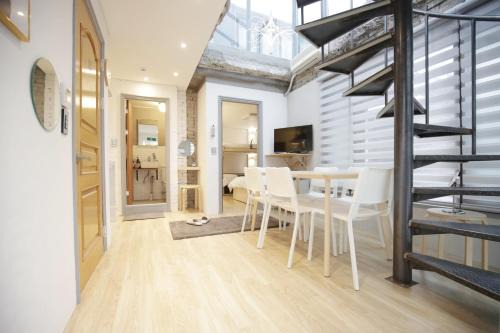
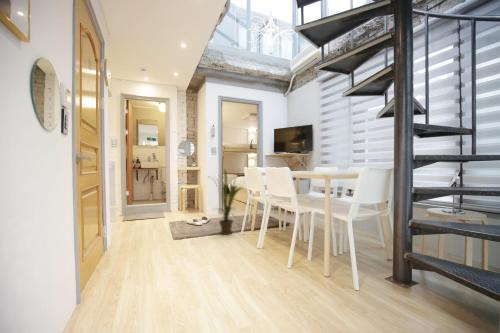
+ house plant (224, 199)
